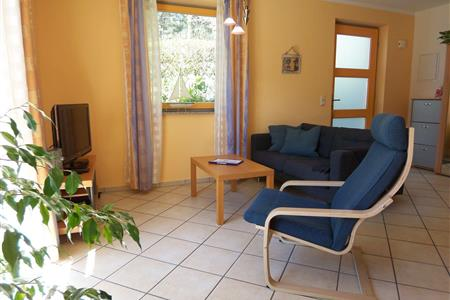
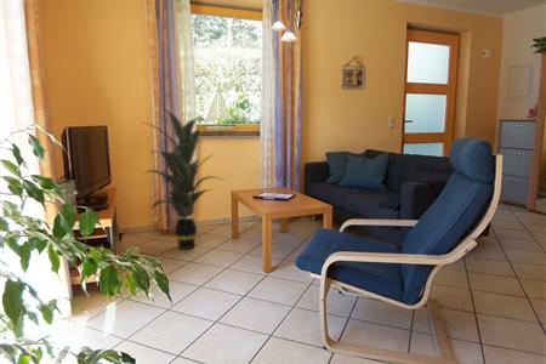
+ indoor plant (177, 180)
